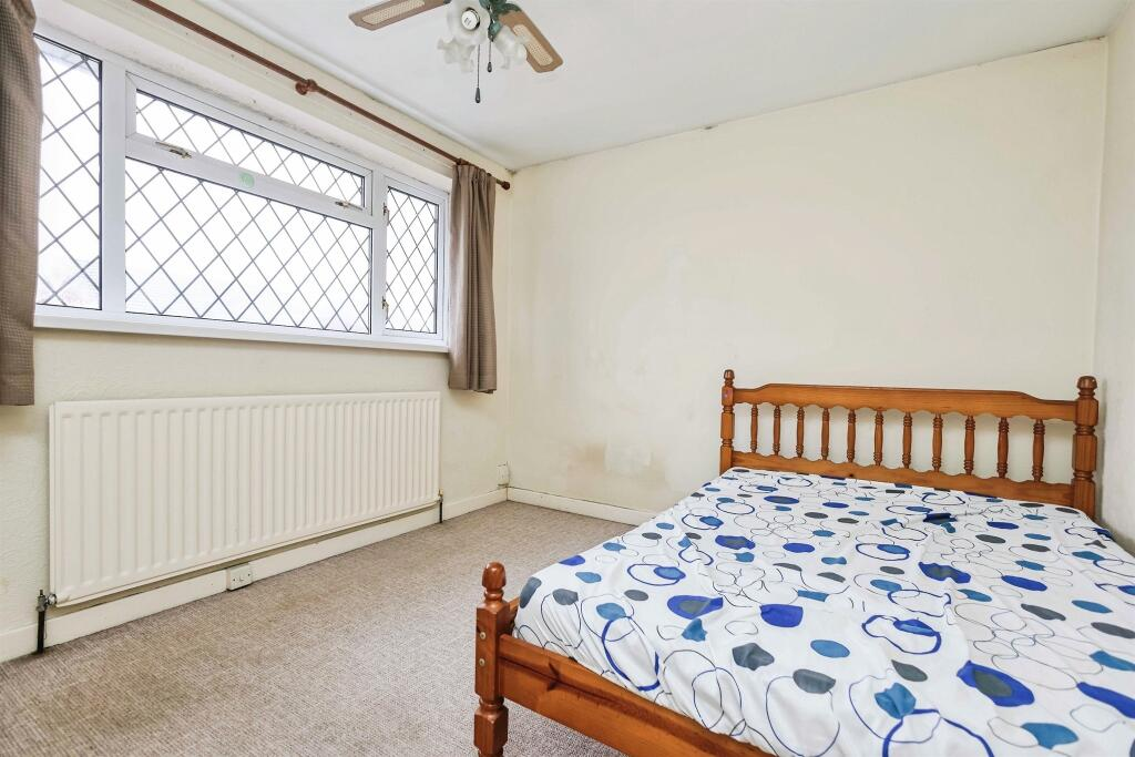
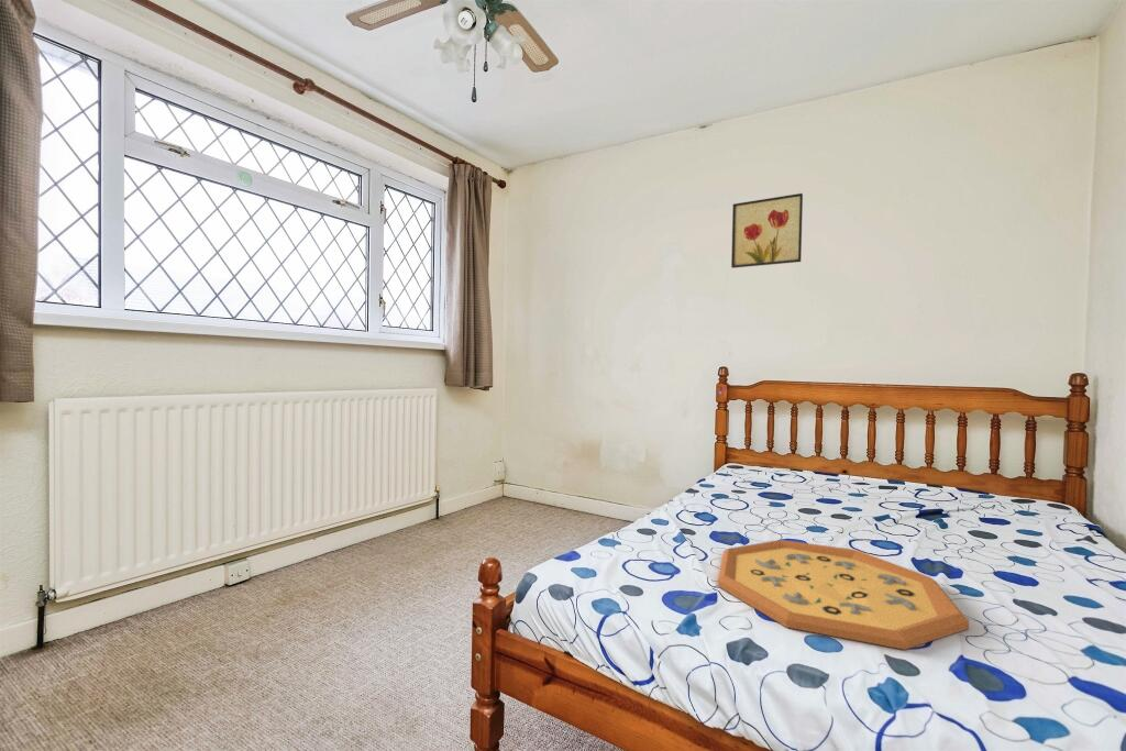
+ wall art (765, 232)
+ decorative tray (827, 581)
